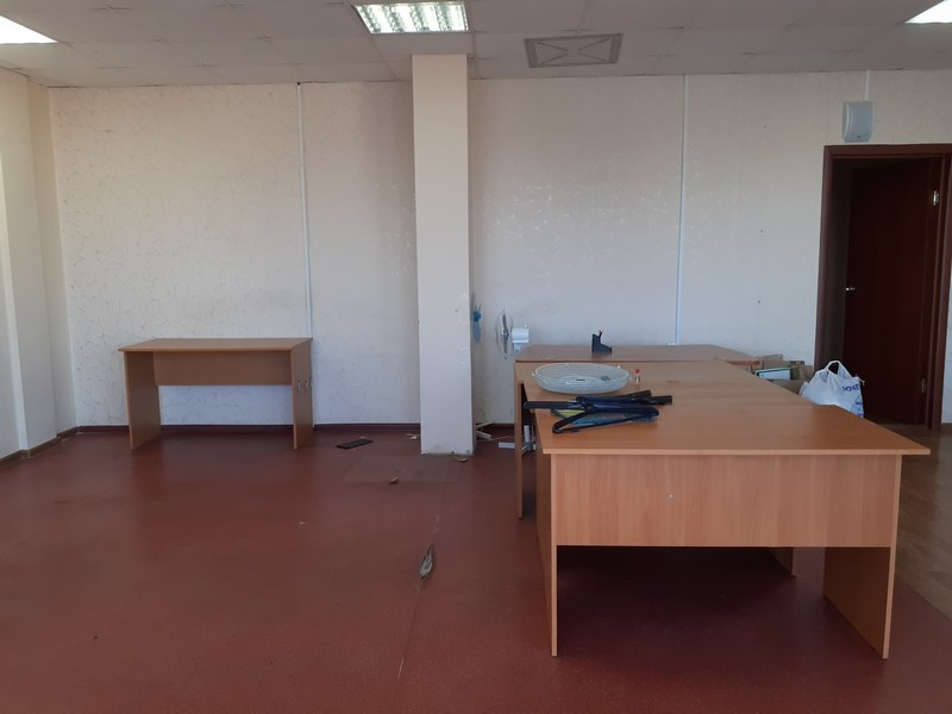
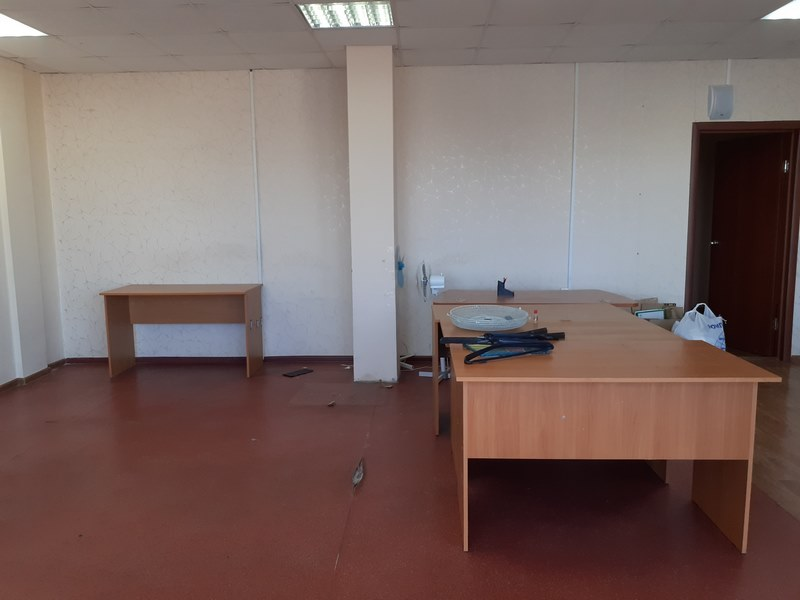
- ceiling vent (572, 51)
